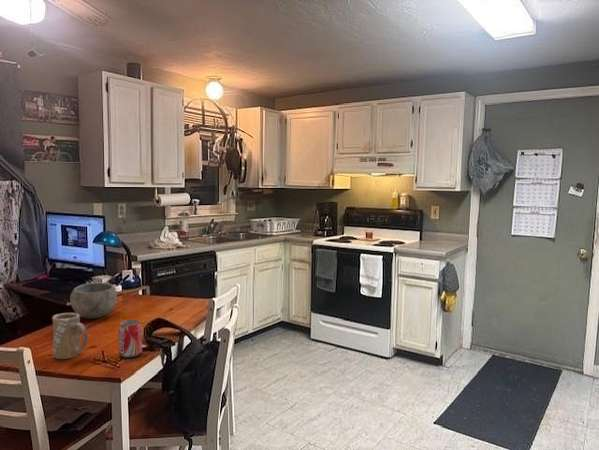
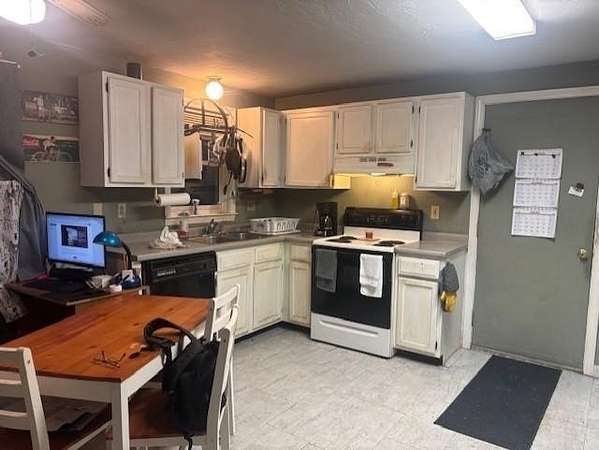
- beverage can (130, 338)
- mug (72, 335)
- bowl (94, 301)
